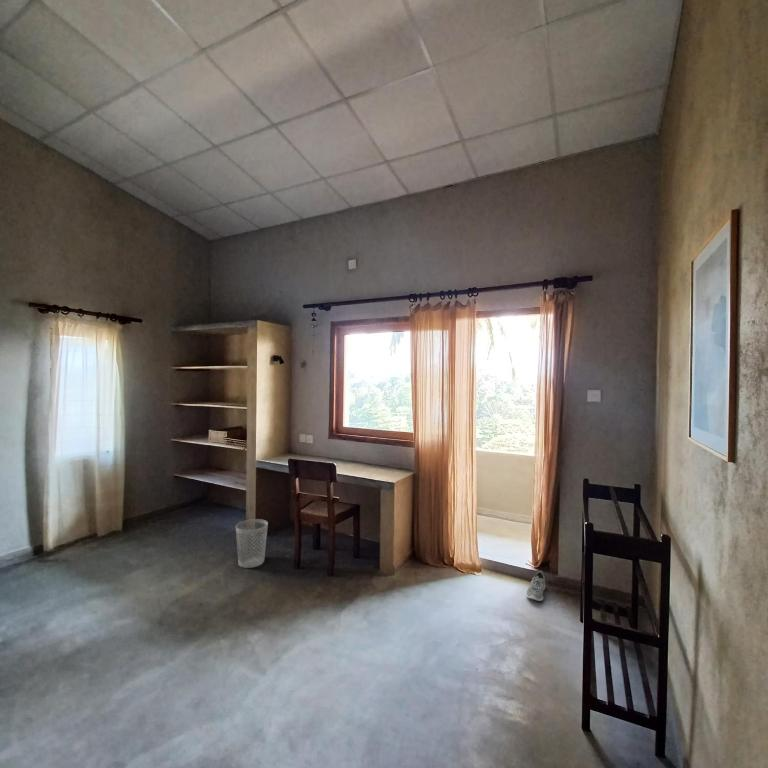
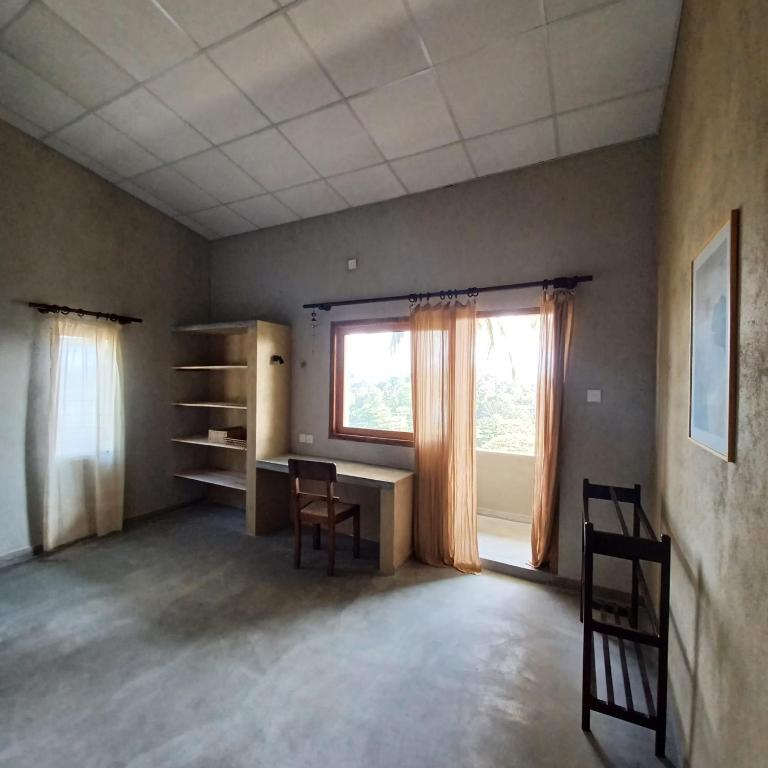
- wastebasket (251, 543)
- sneaker (535, 585)
